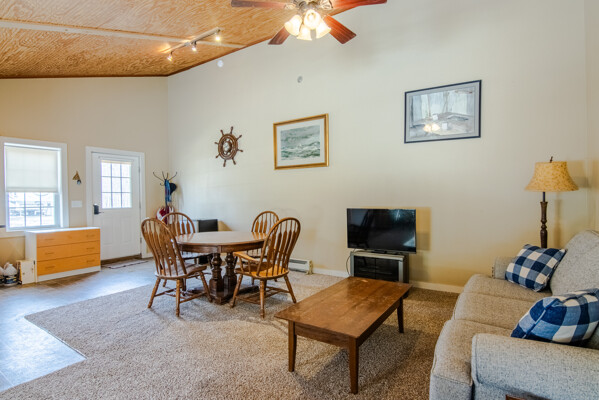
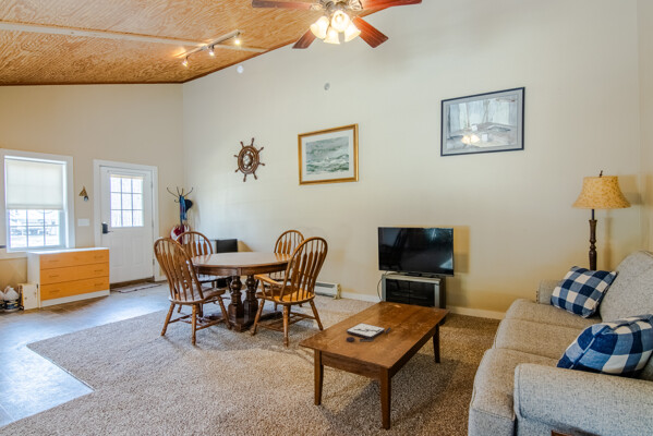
+ board game (363, 331)
